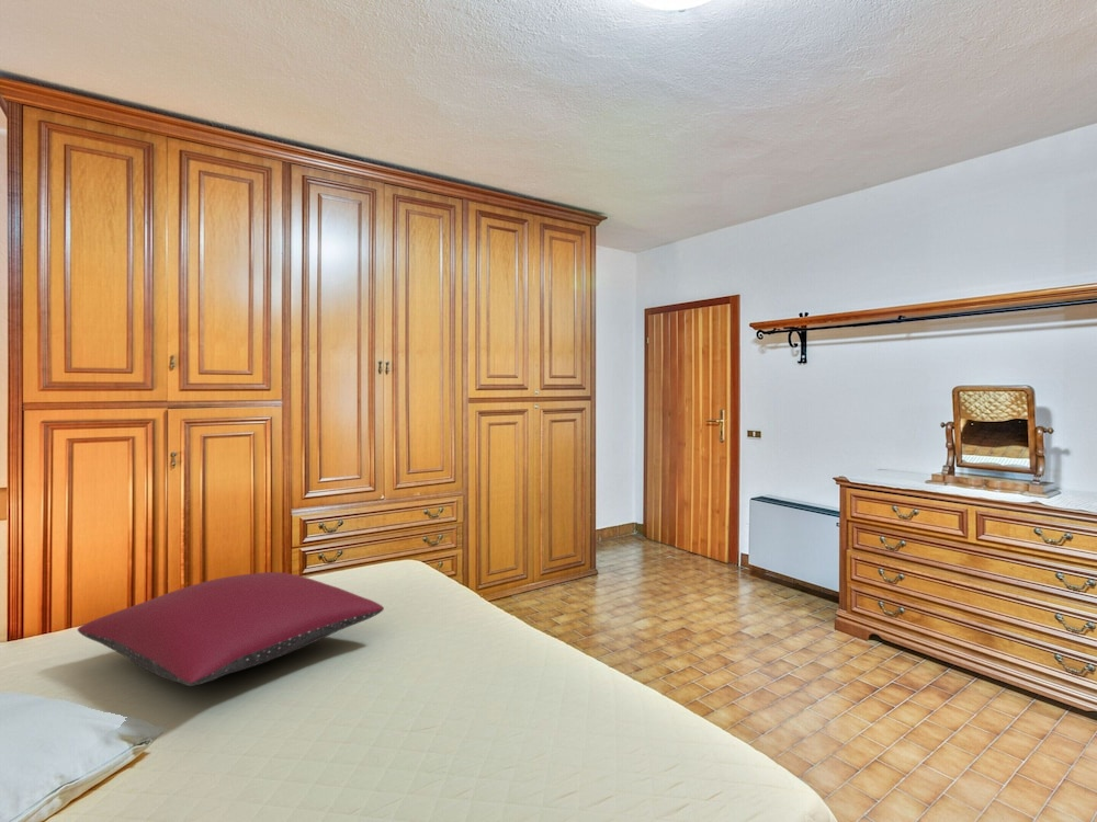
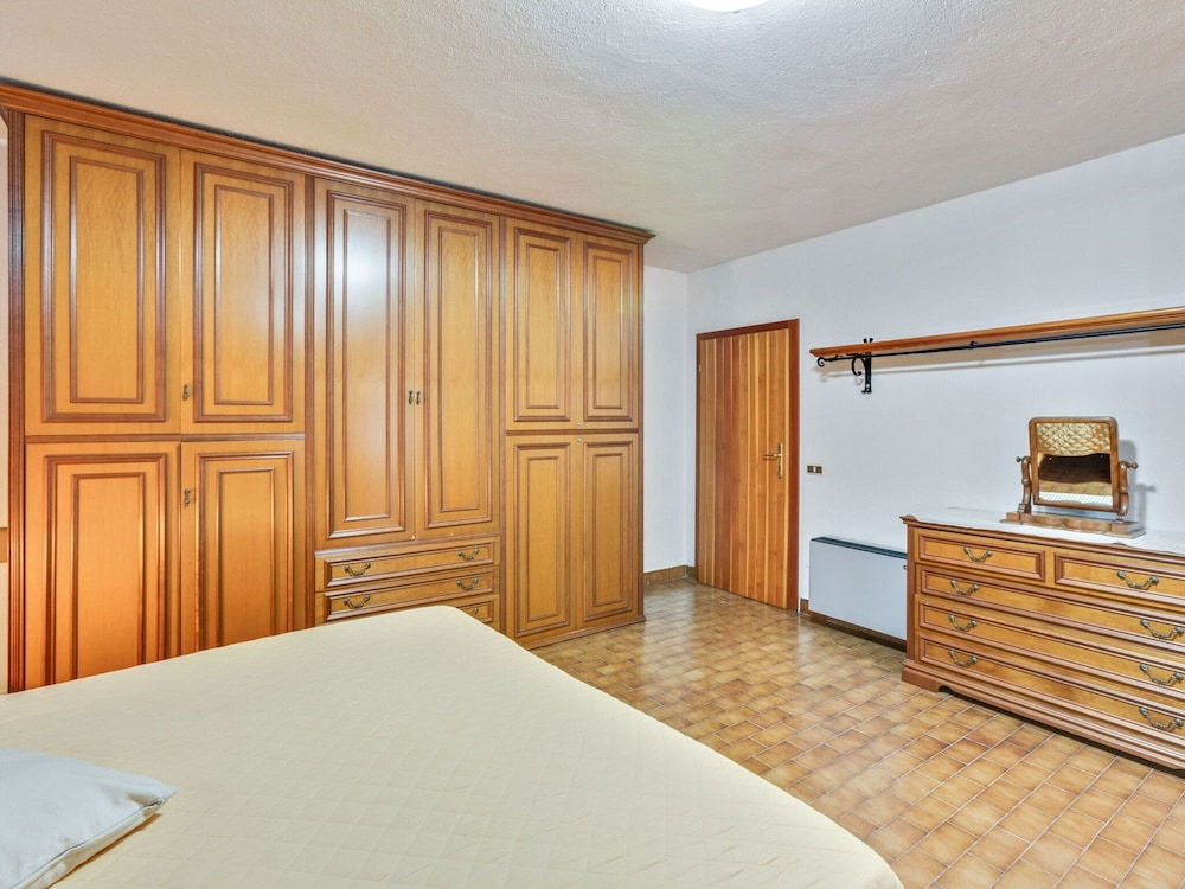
- pillow (238, 617)
